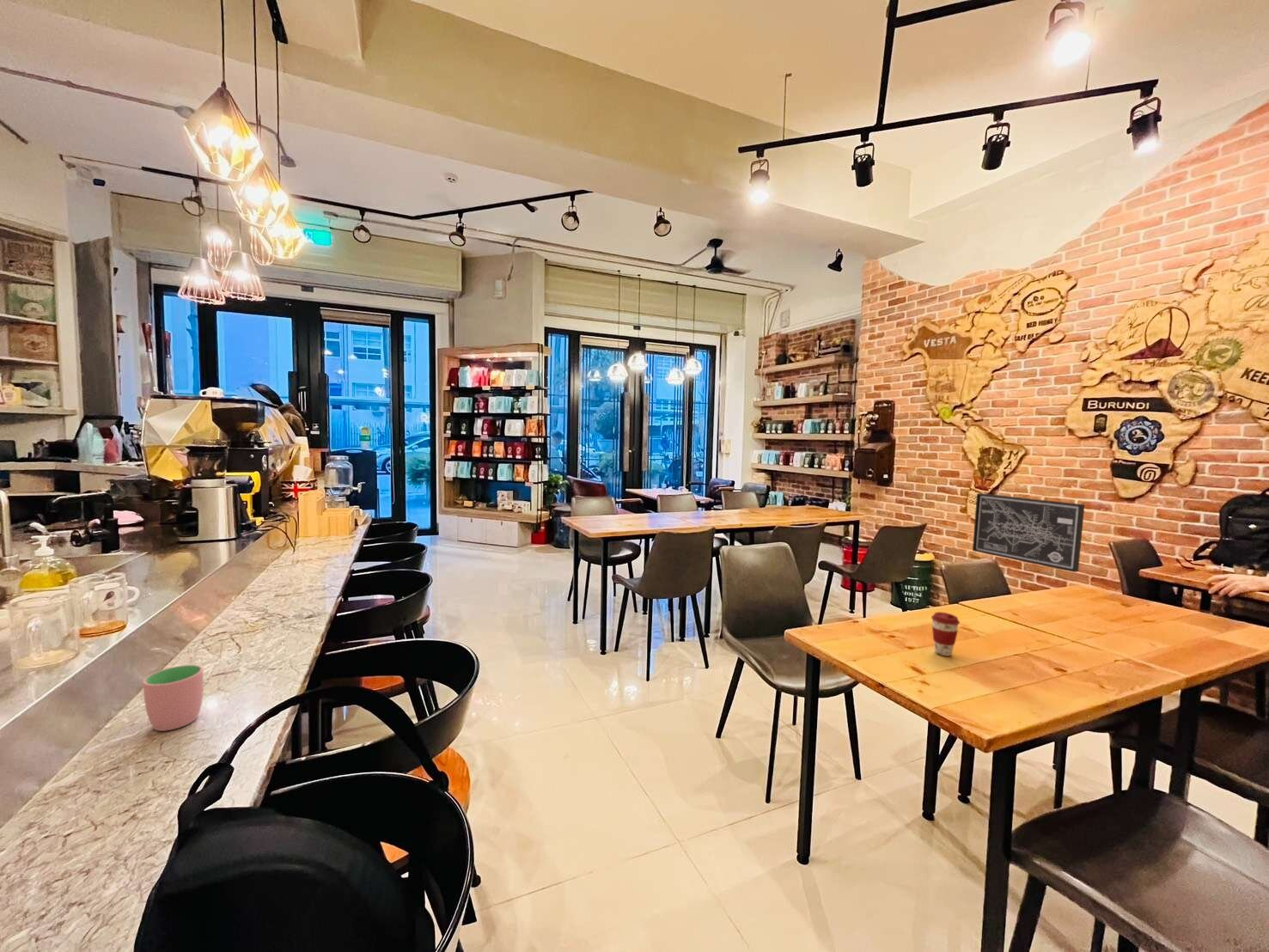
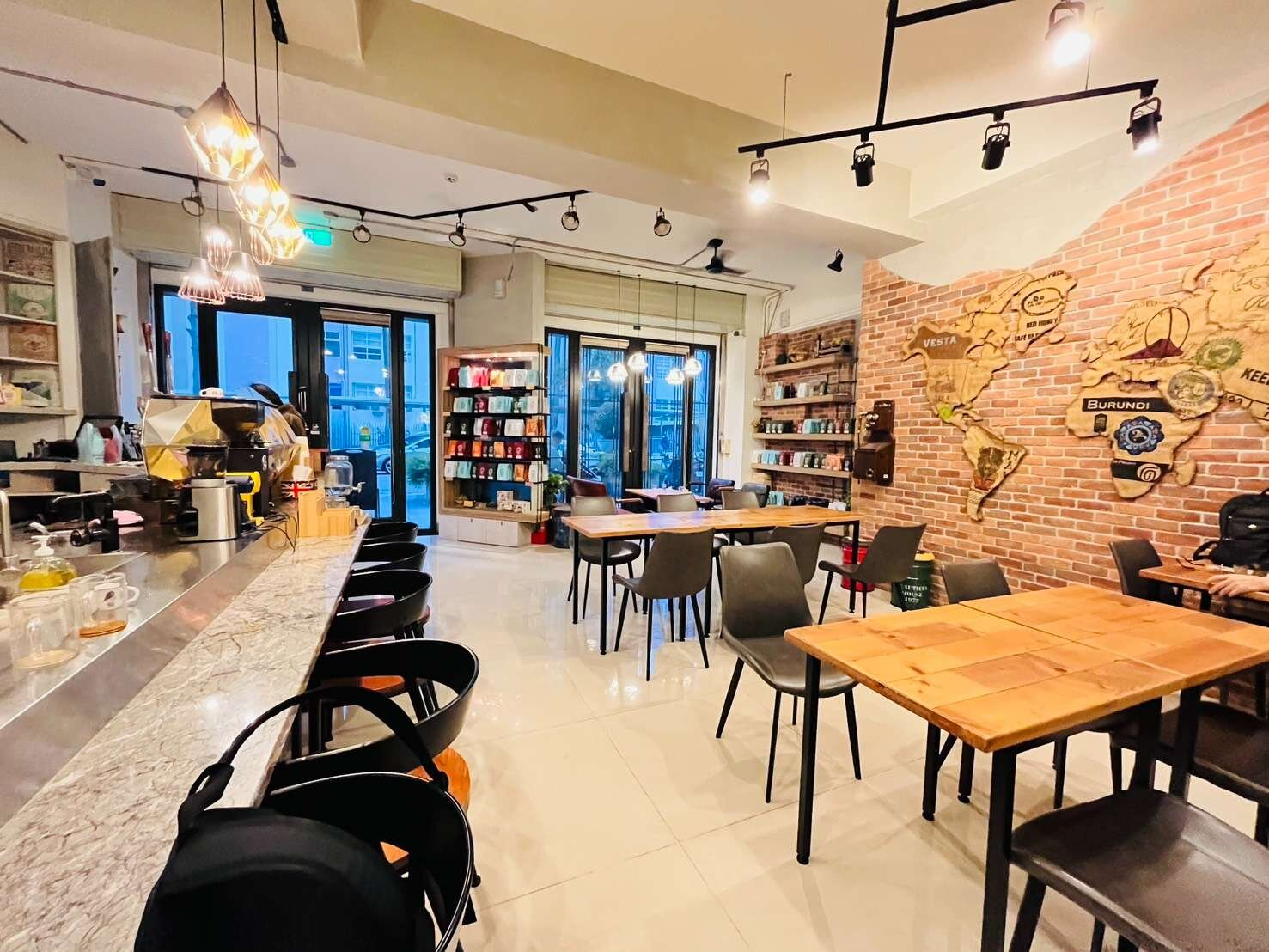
- cup (180, 694)
- coffee cup (944, 634)
- wall art (1023, 529)
